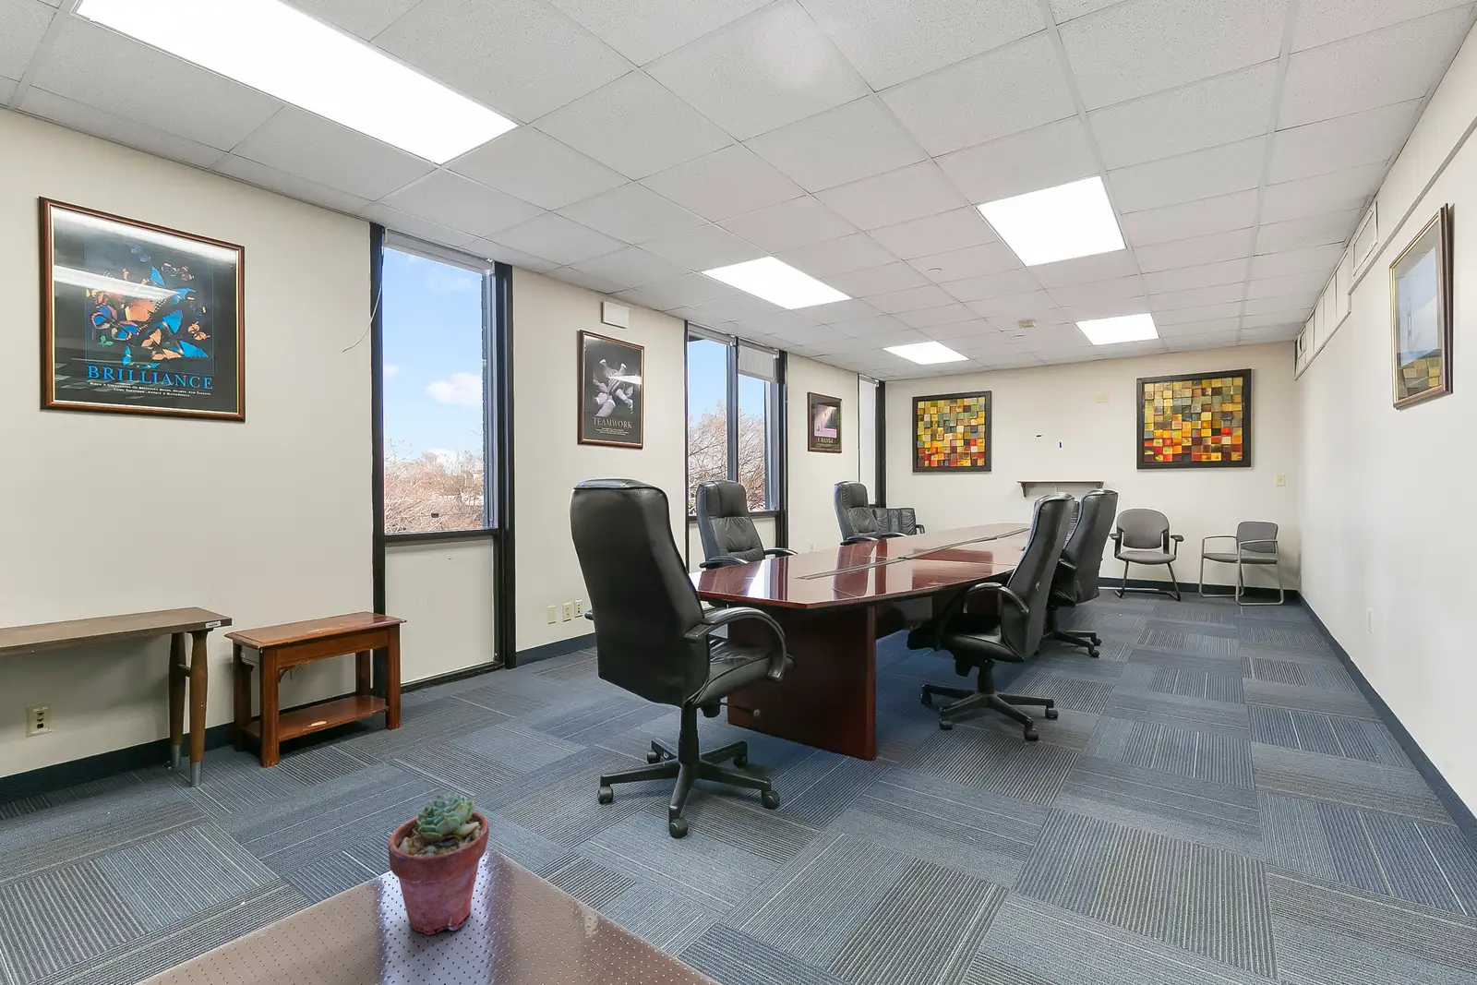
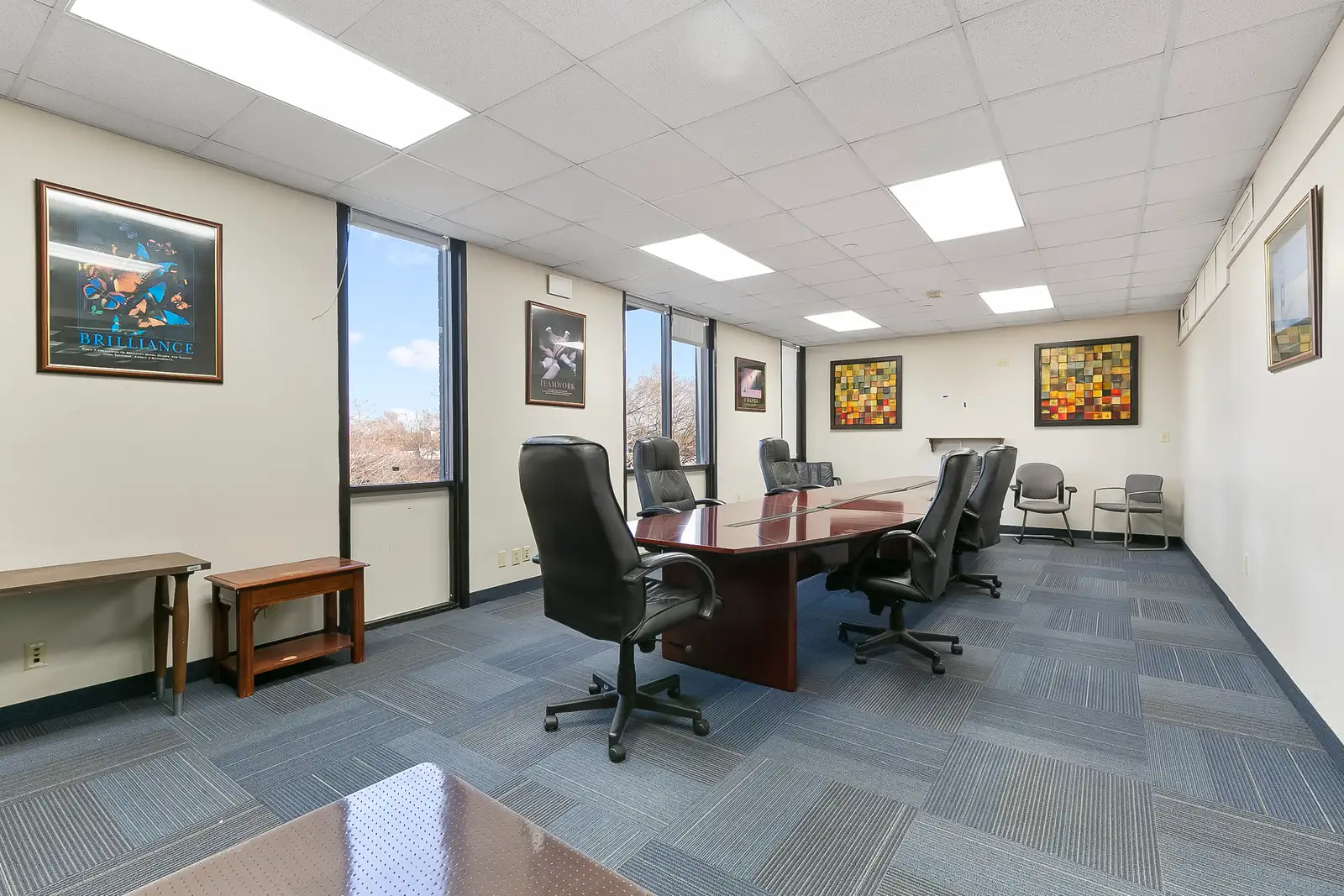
- potted succulent (440, 855)
